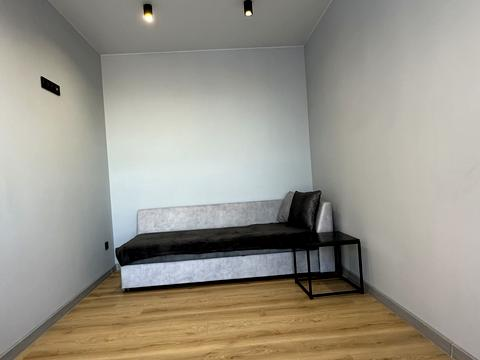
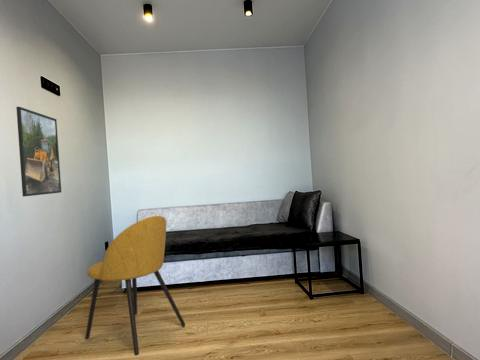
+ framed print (41, 154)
+ chair (131, 274)
